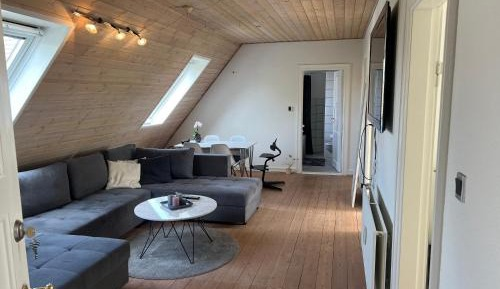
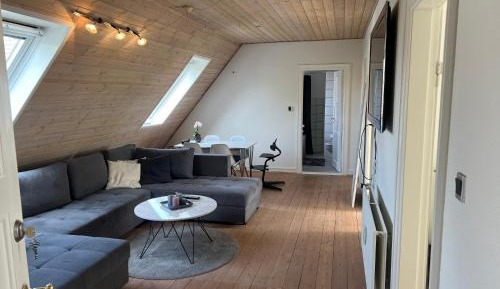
- potted plant (289, 164)
